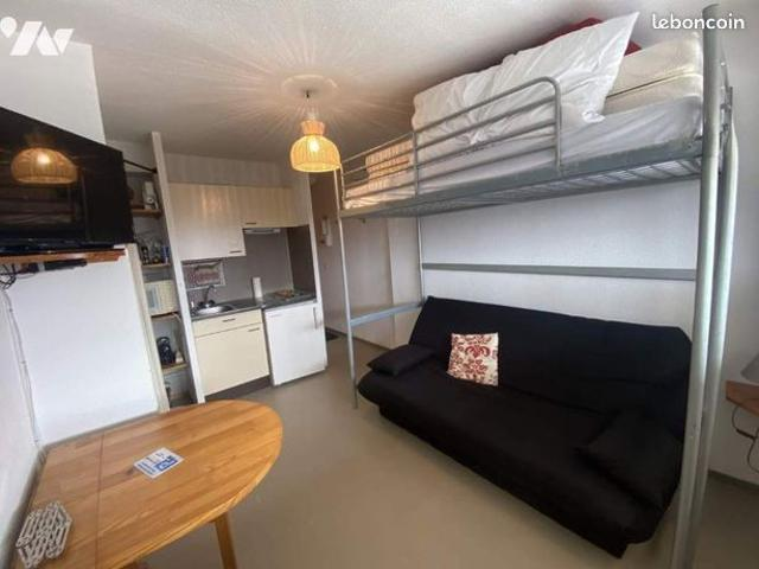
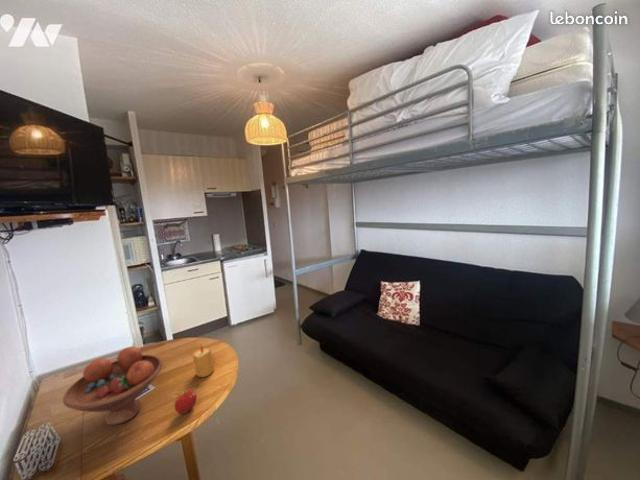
+ fruit bowl (119, 388)
+ apple (185, 401)
+ candle (203, 357)
